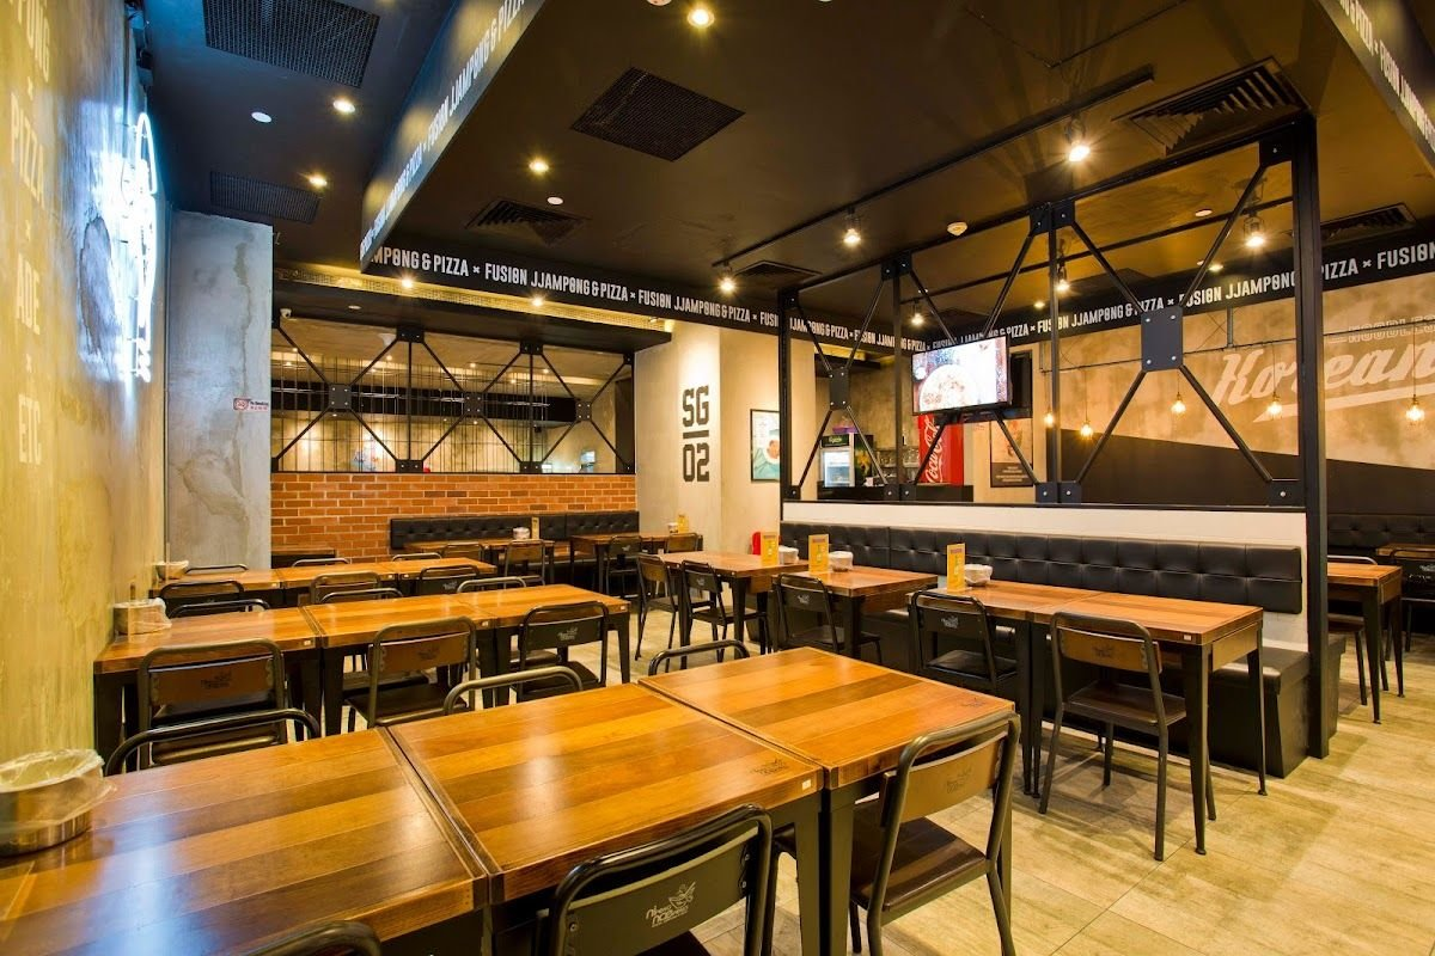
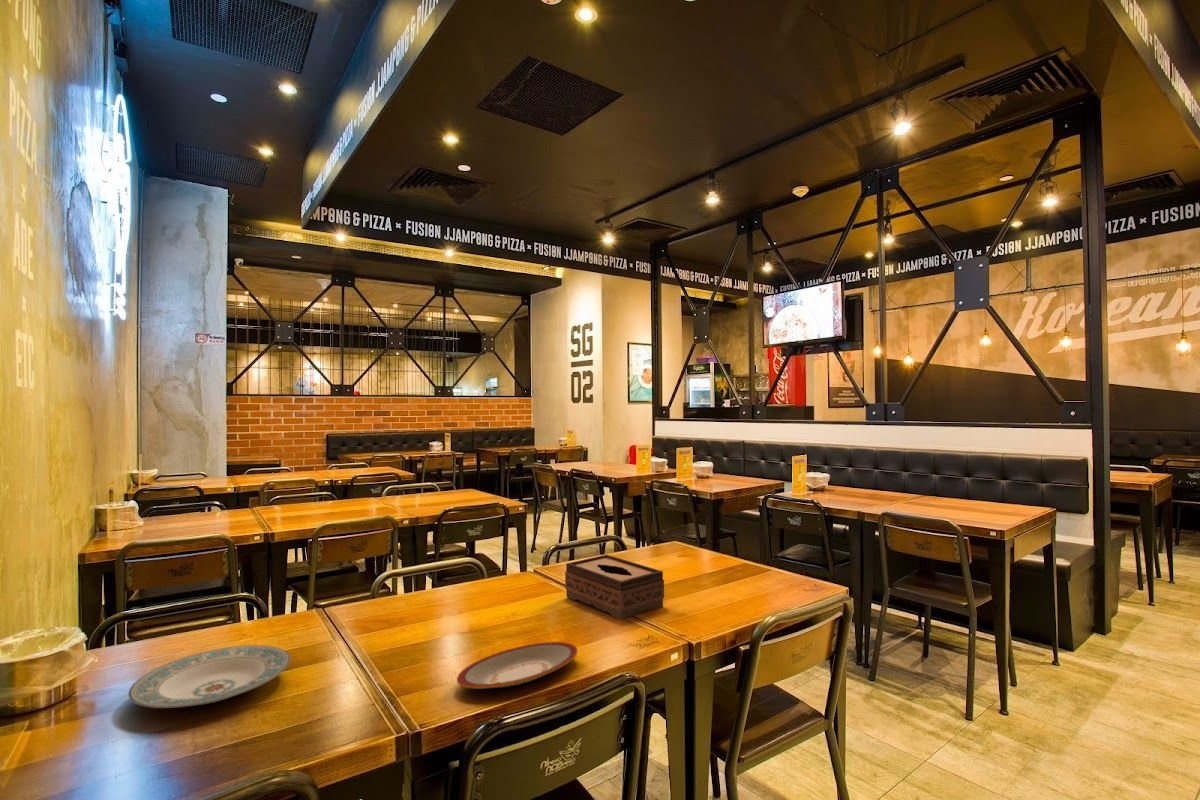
+ tissue box (613, 584)
+ plate (520, 668)
+ plate (214, 680)
